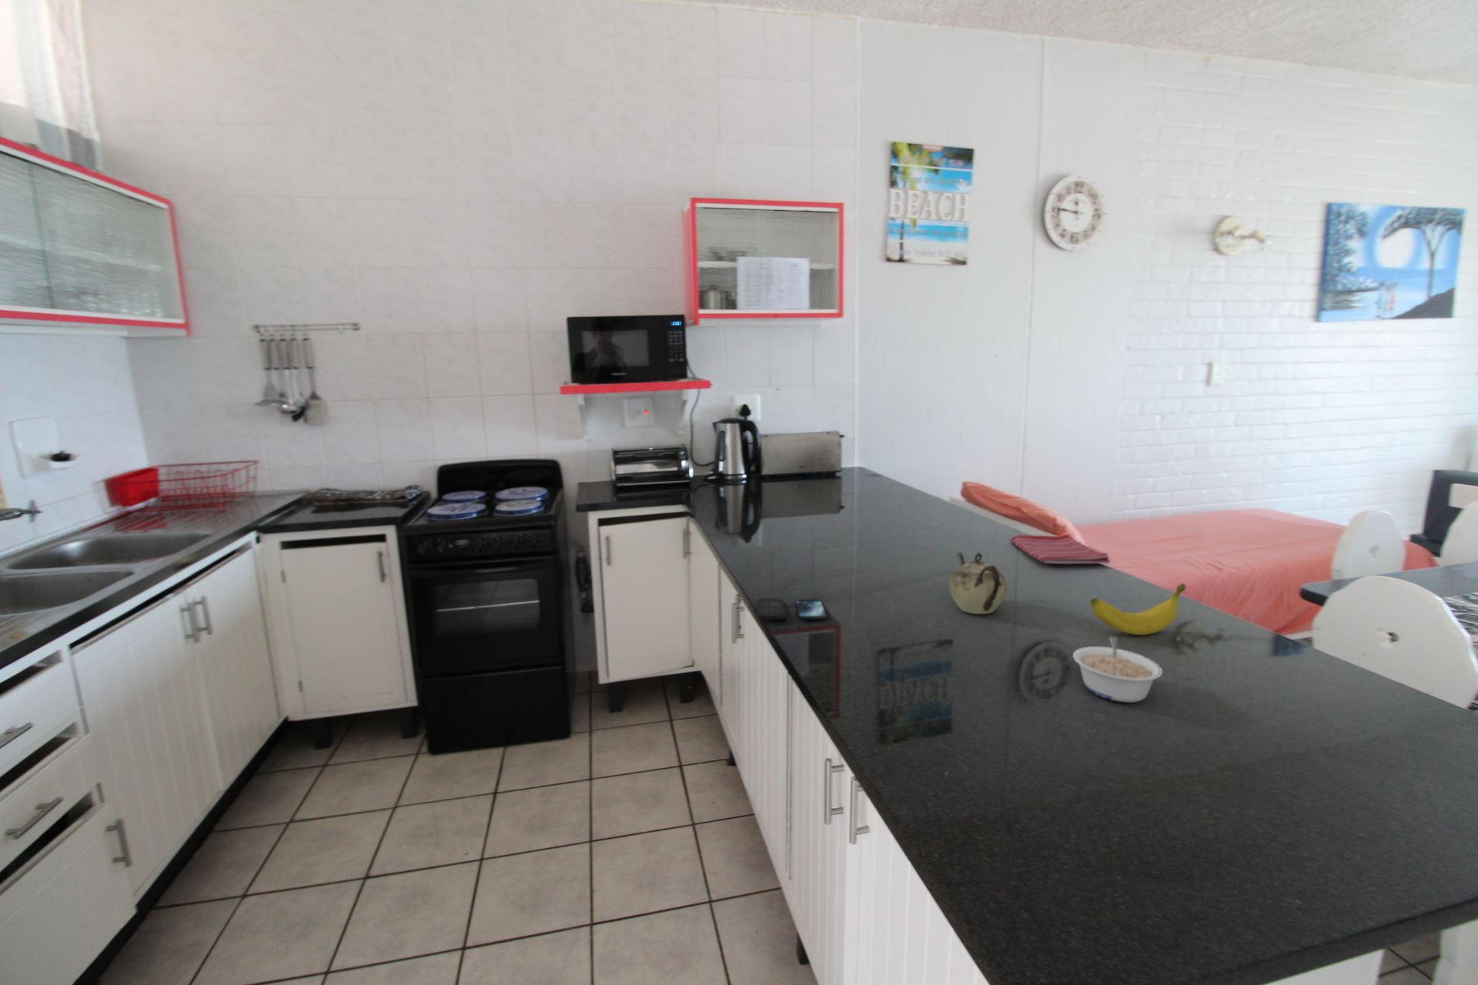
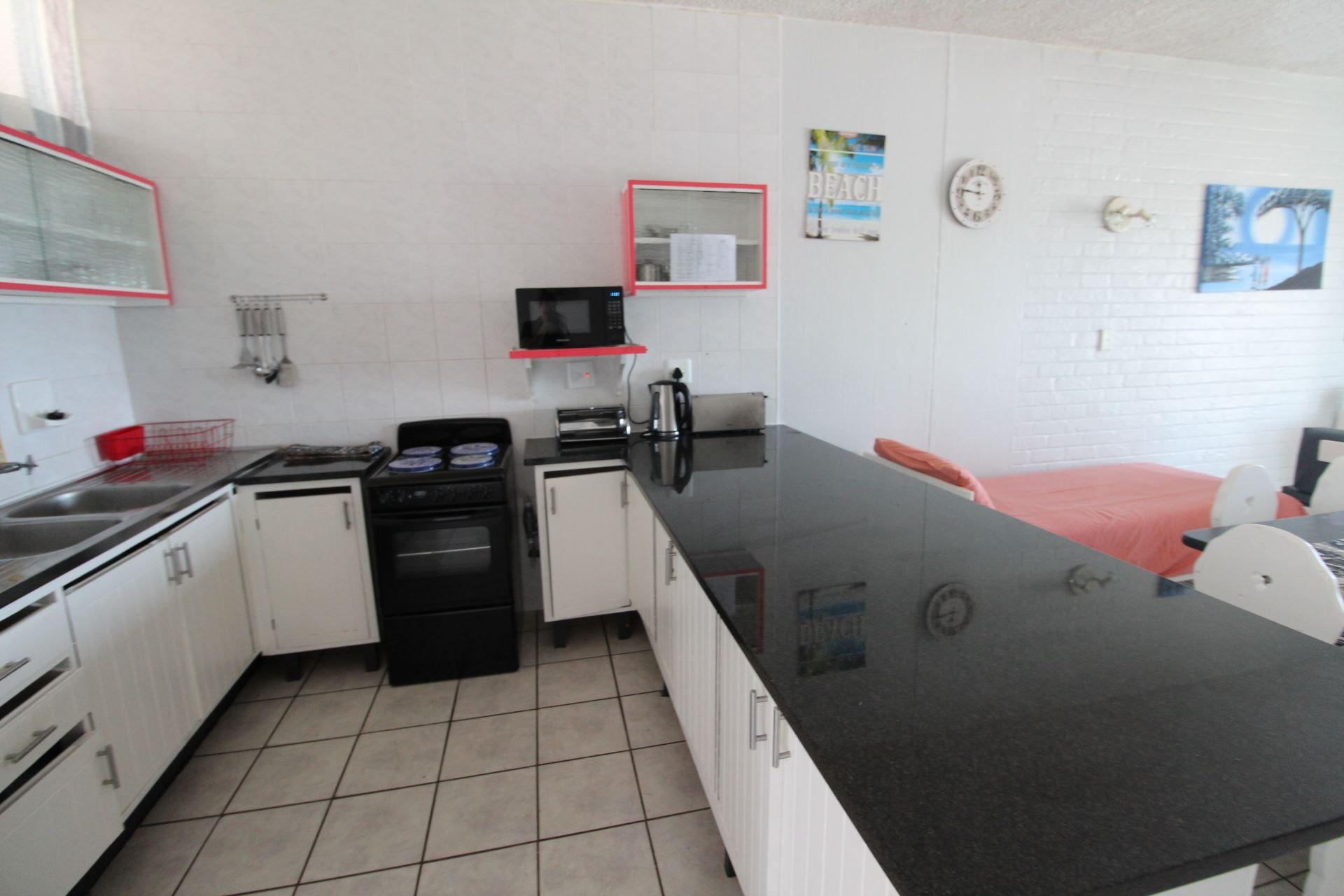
- smartphone (796, 607)
- teapot (975, 580)
- dish towel (1057, 547)
- legume (1113, 672)
- banana (1138, 612)
